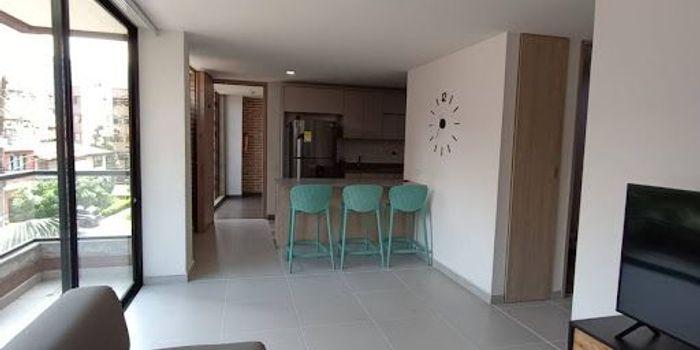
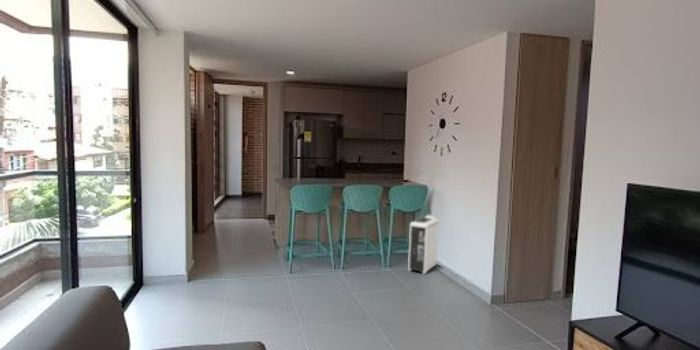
+ air purifier (425, 242)
